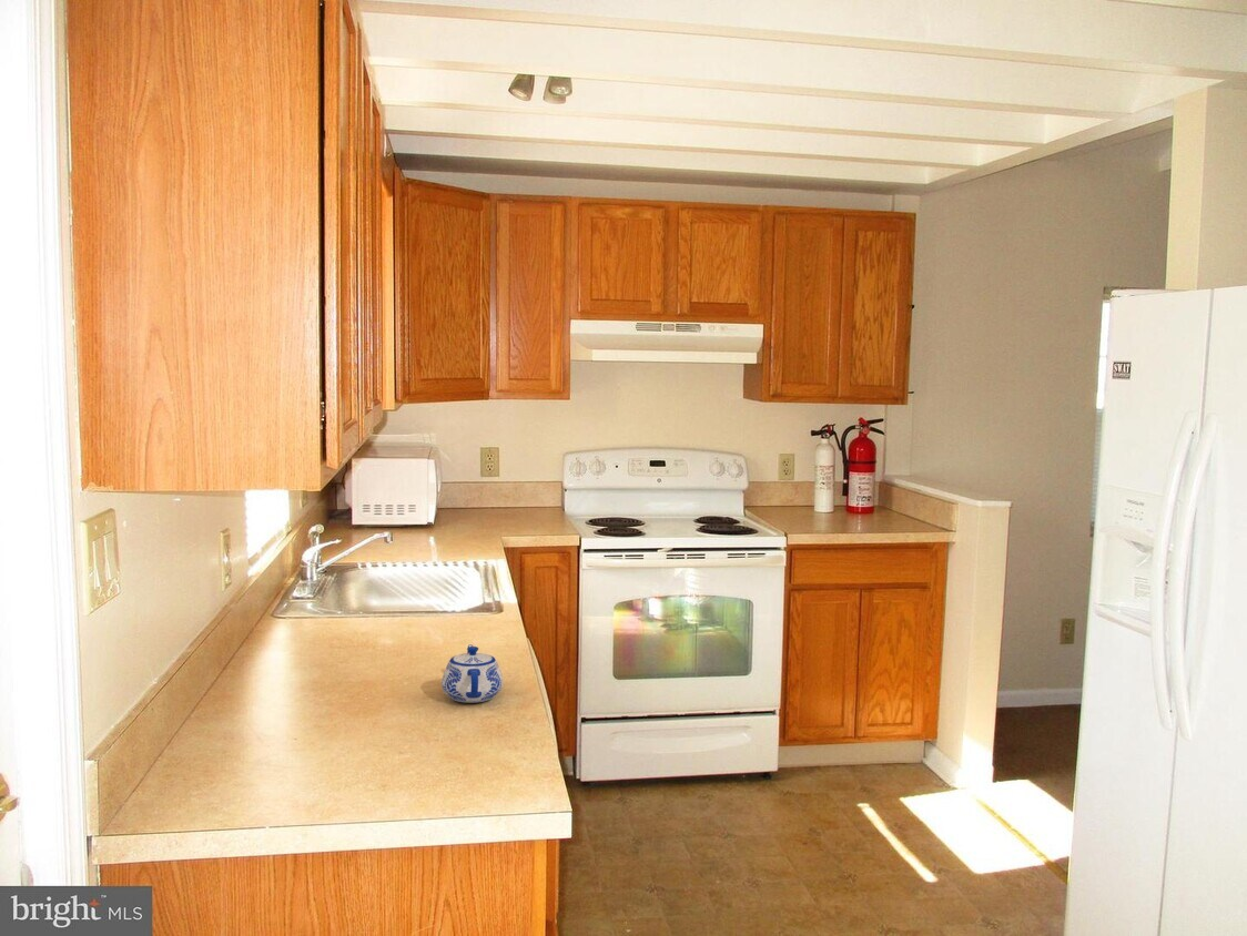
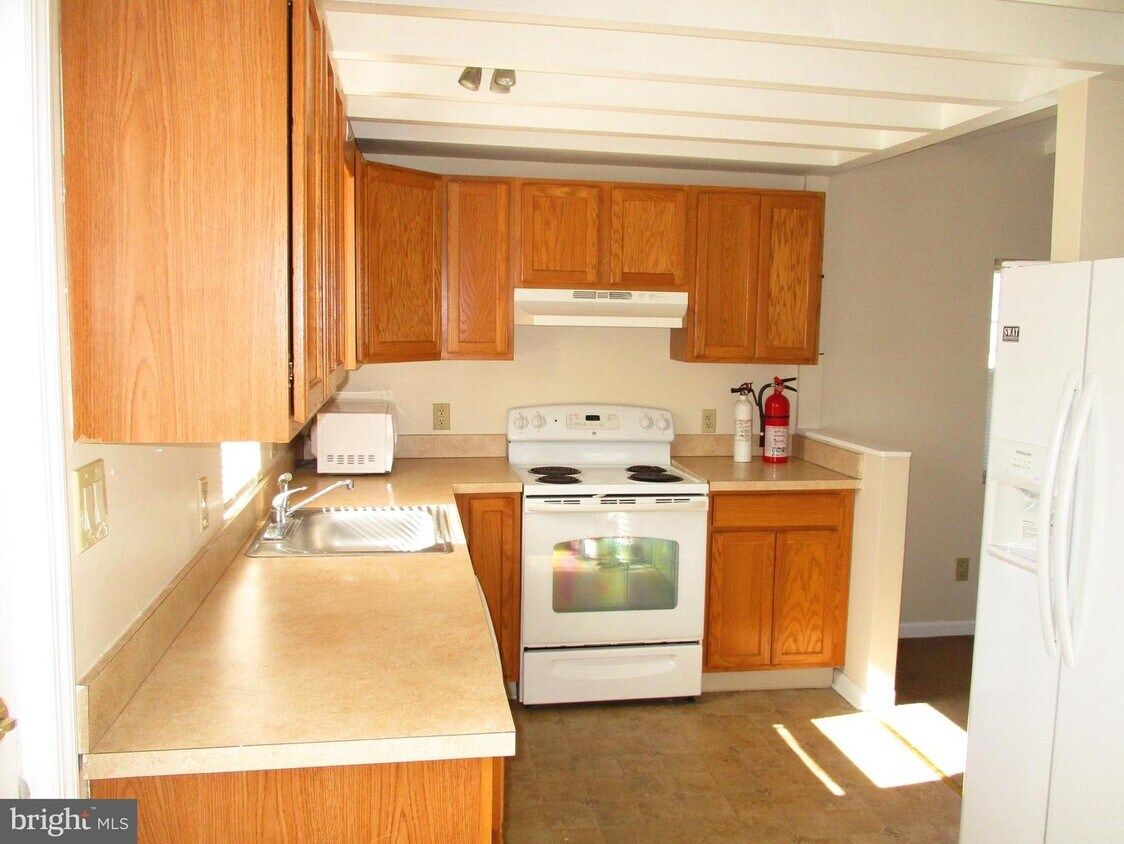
- teapot (472, 670)
